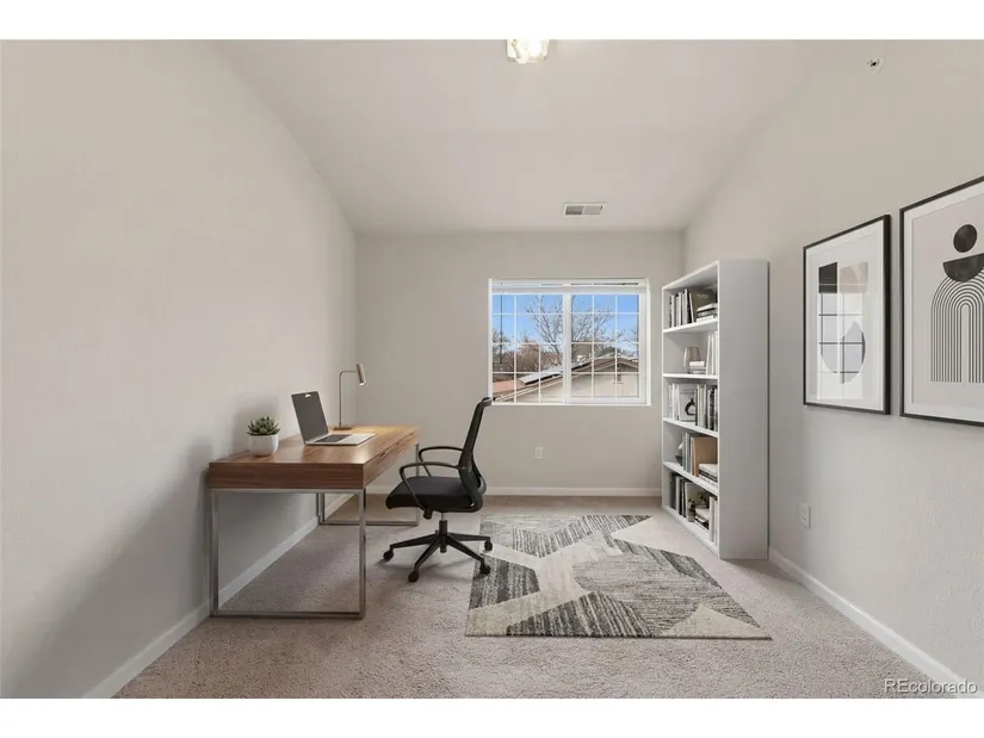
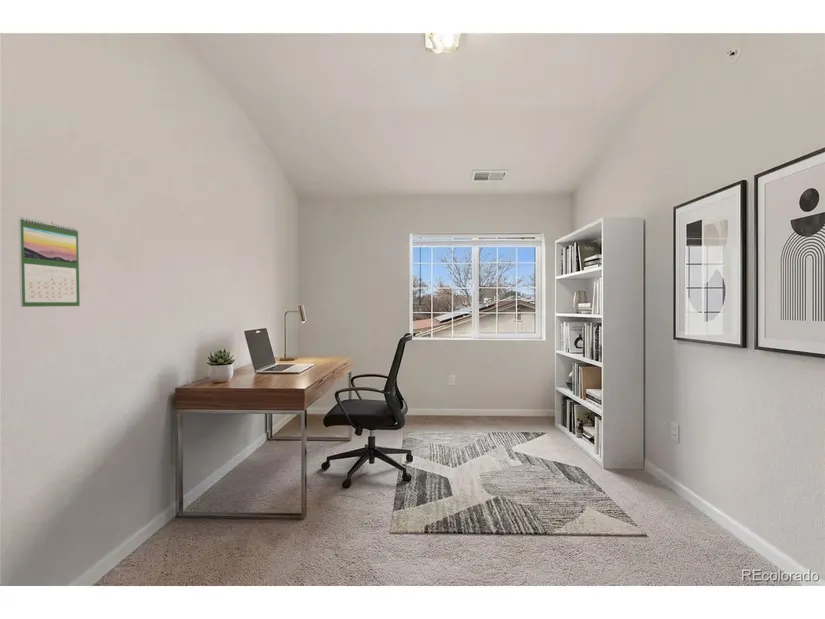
+ calendar (51, 263)
